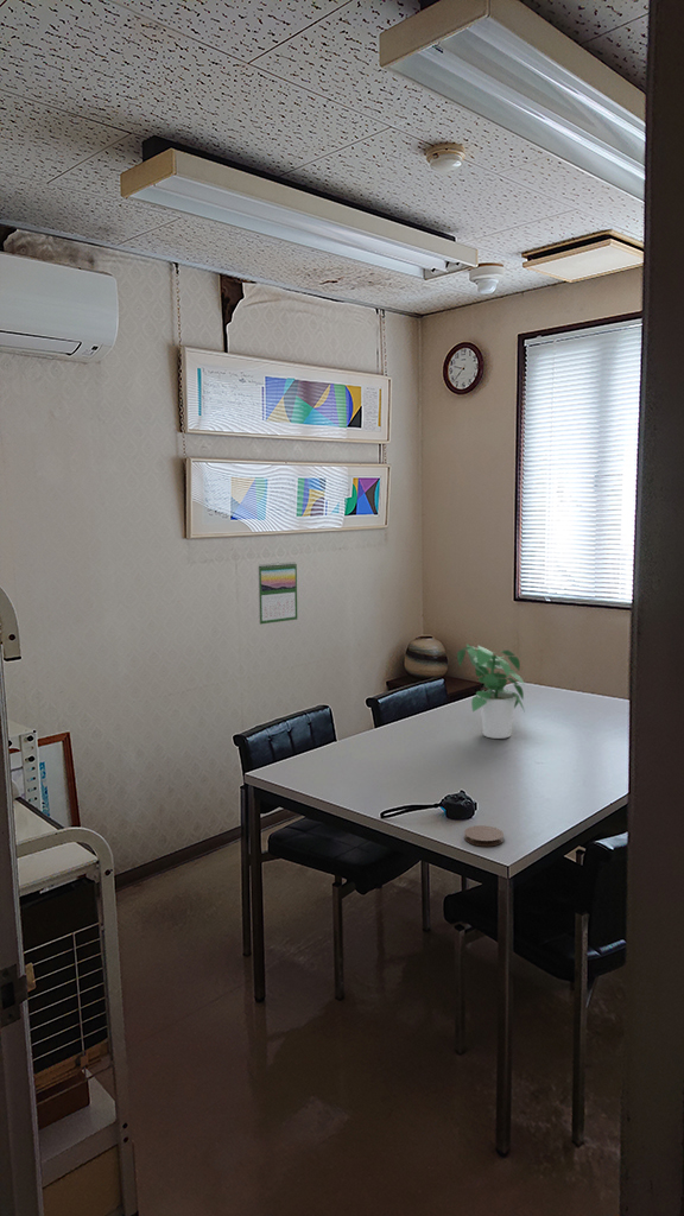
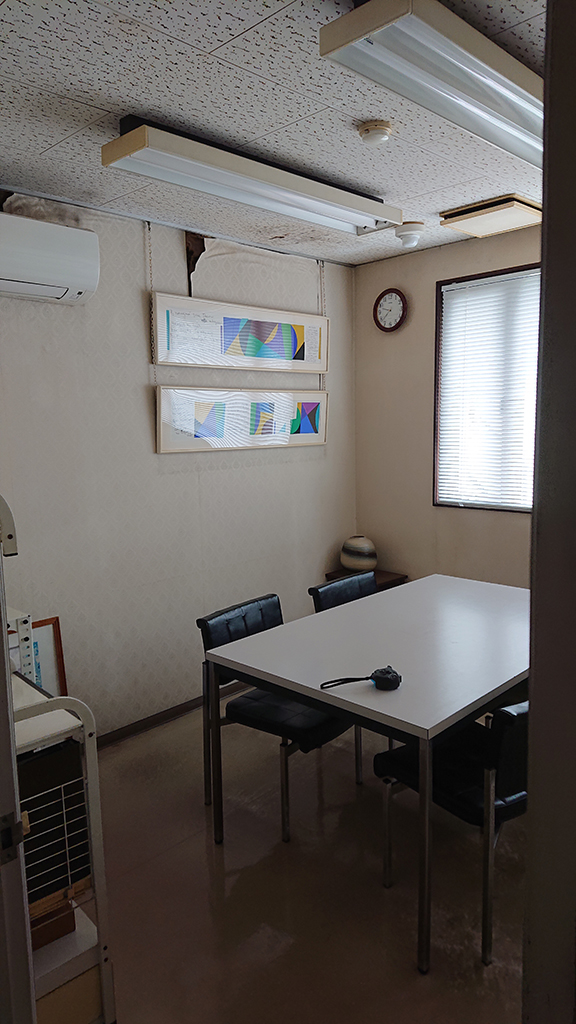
- calendar (278, 591)
- potted plant (490, 690)
- coaster (483, 835)
